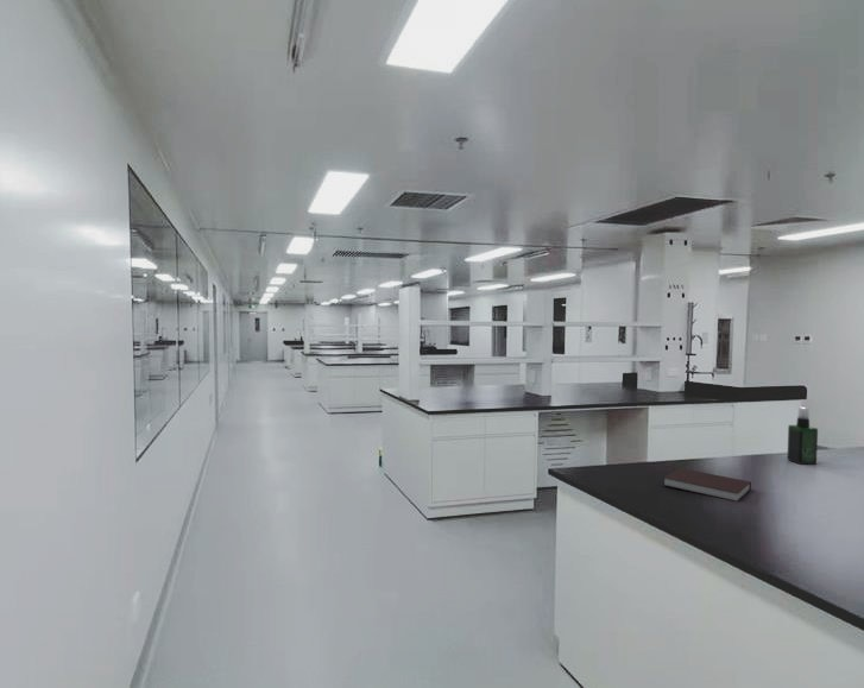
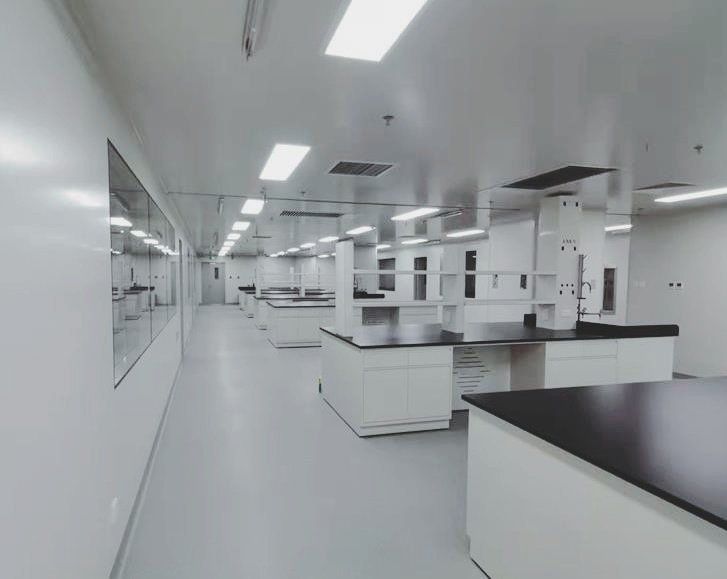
- spray bottle (802, 435)
- notebook (706, 482)
